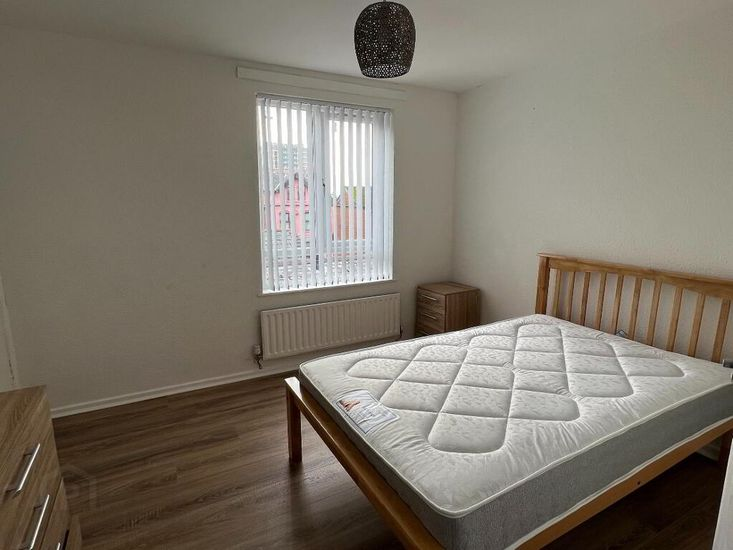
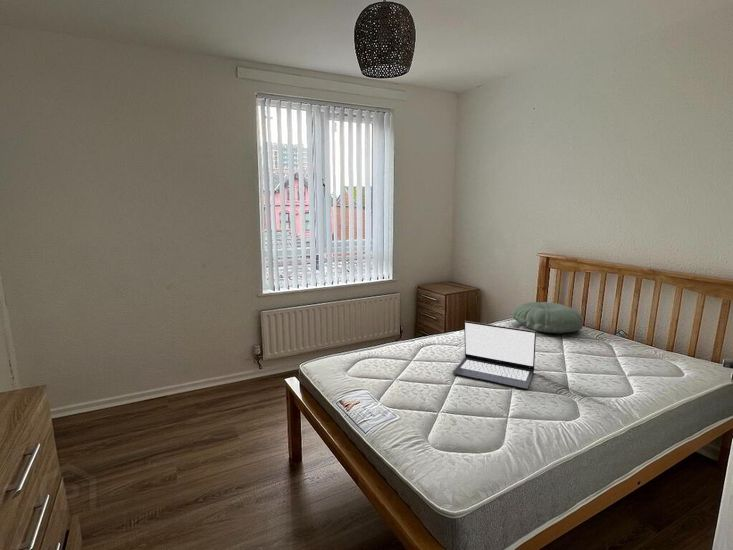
+ laptop (494, 351)
+ pillow (548, 316)
